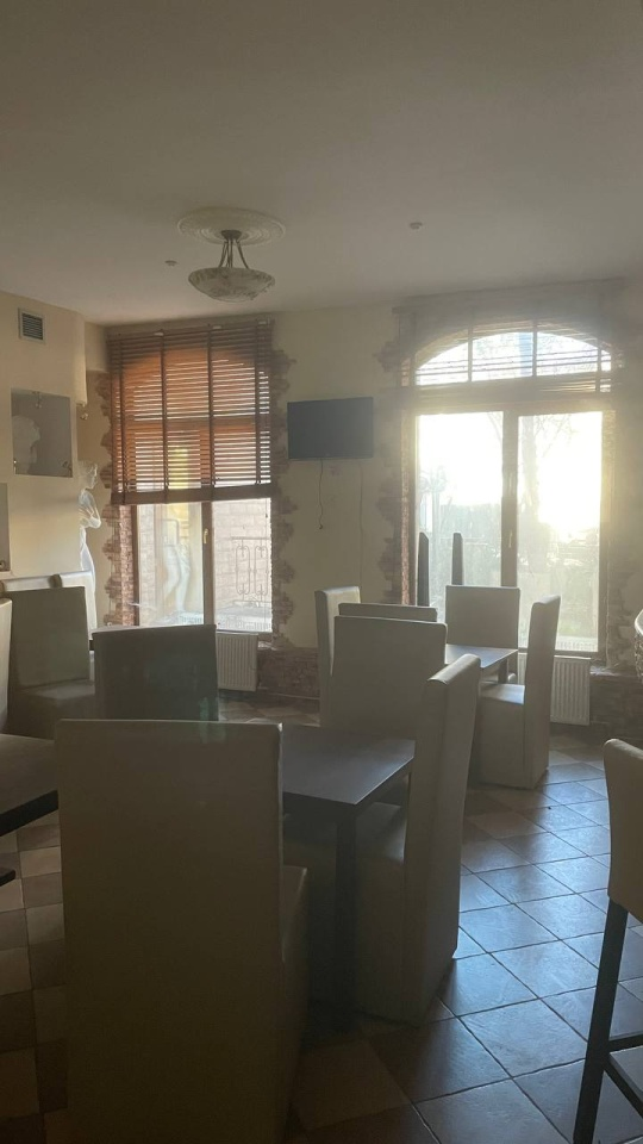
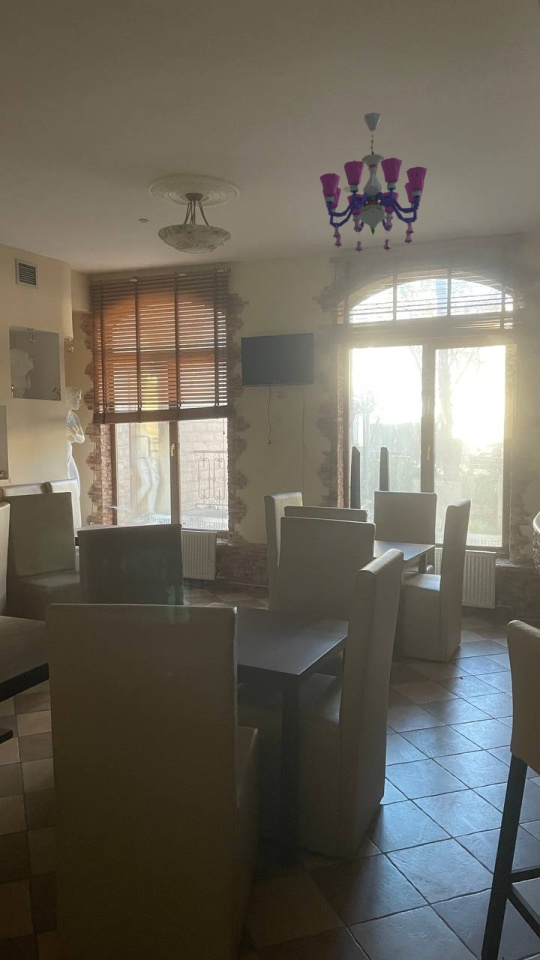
+ chandelier (372, 179)
